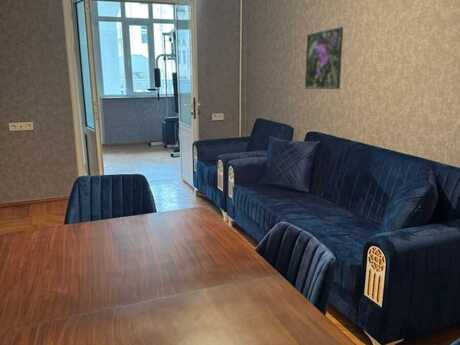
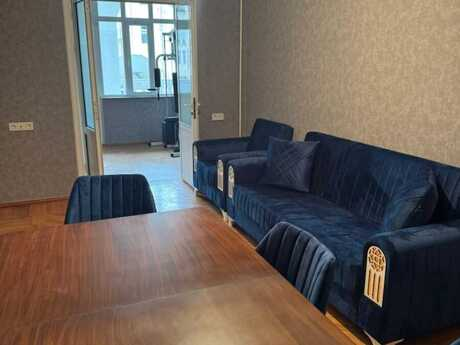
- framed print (322, 60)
